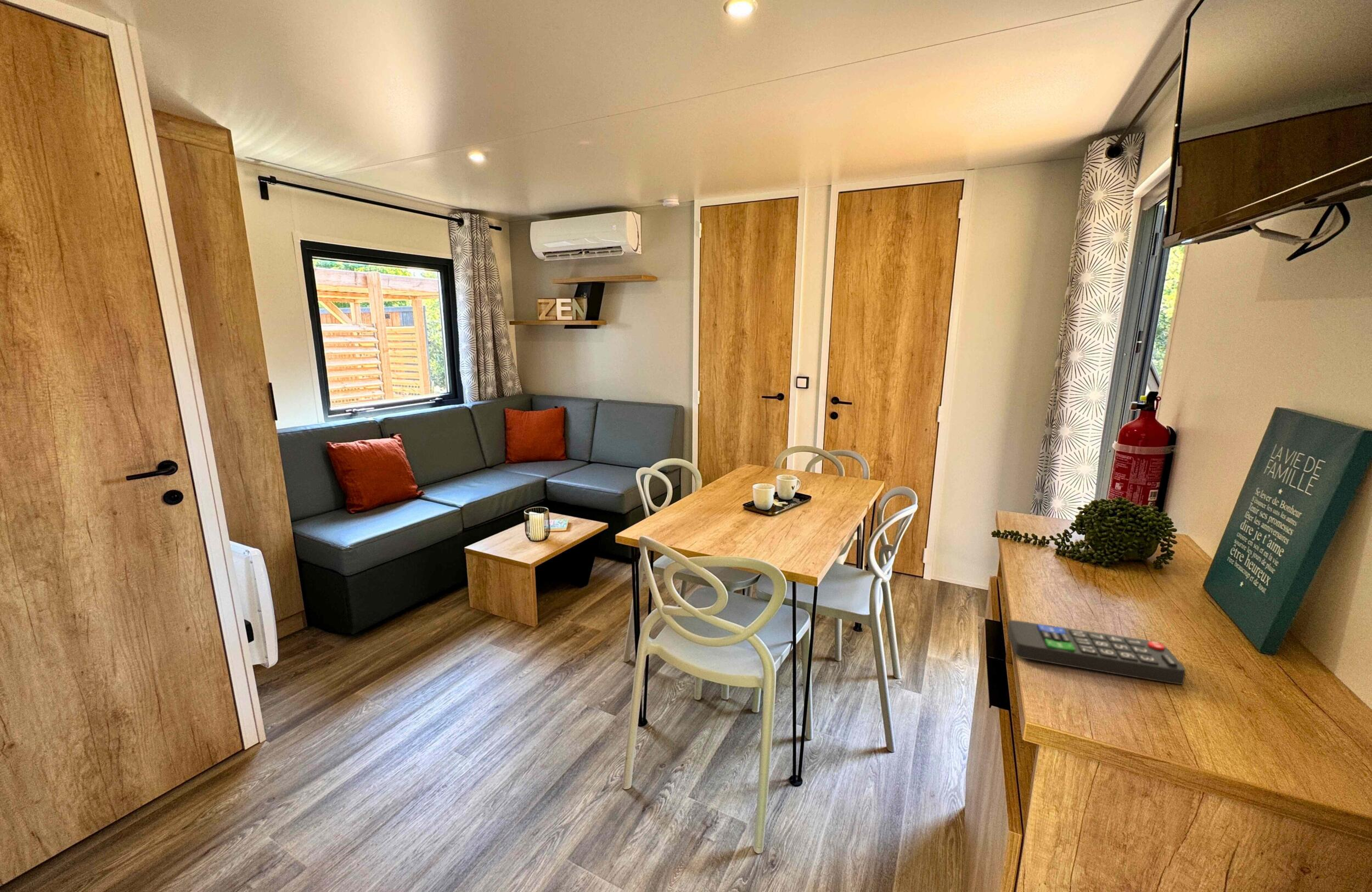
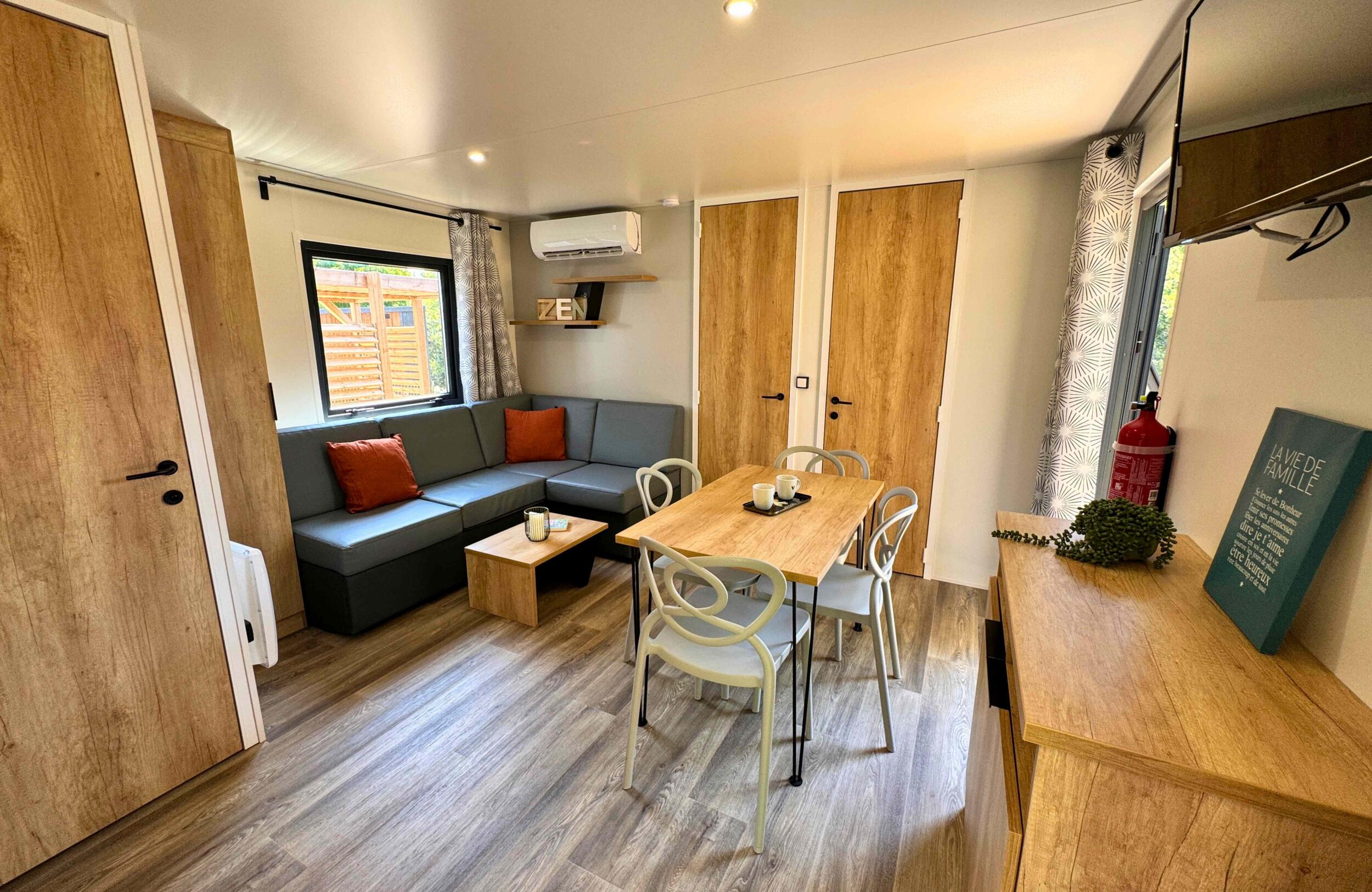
- remote control (1089, 648)
